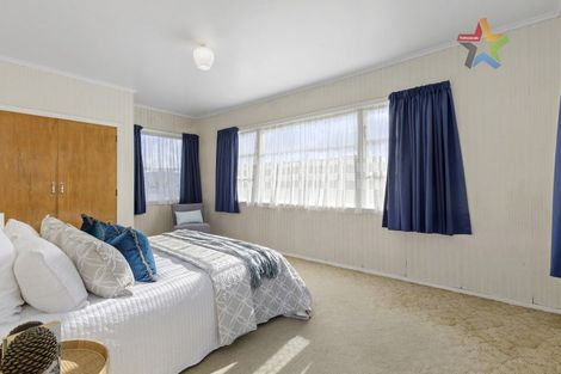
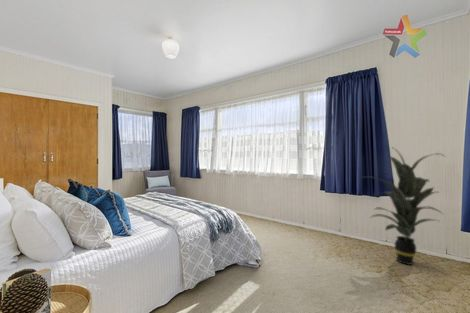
+ indoor plant (402, 203)
